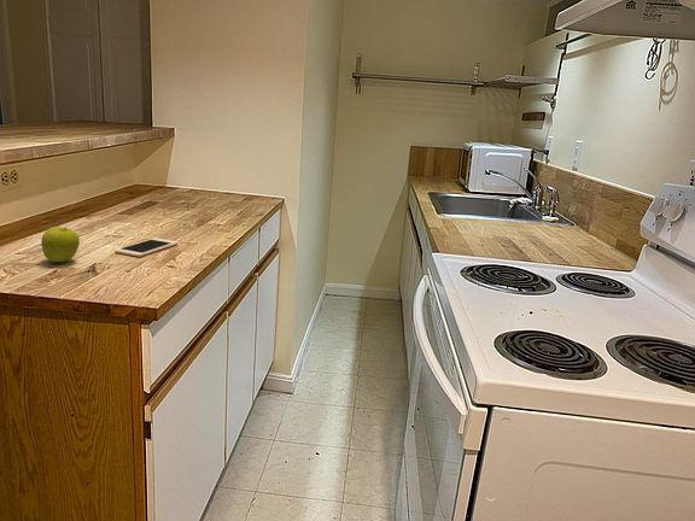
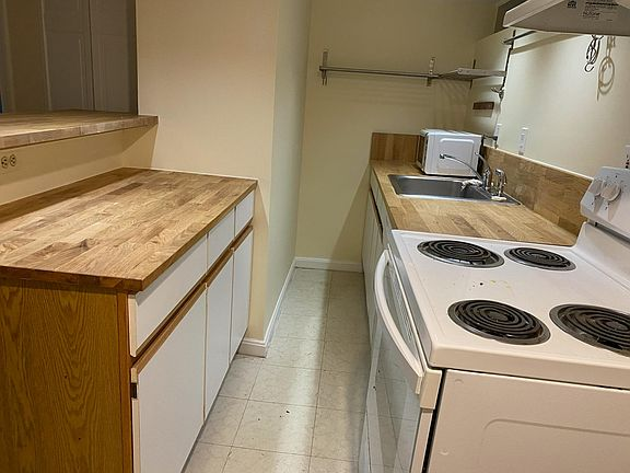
- fruit (60, 244)
- cell phone (147, 246)
